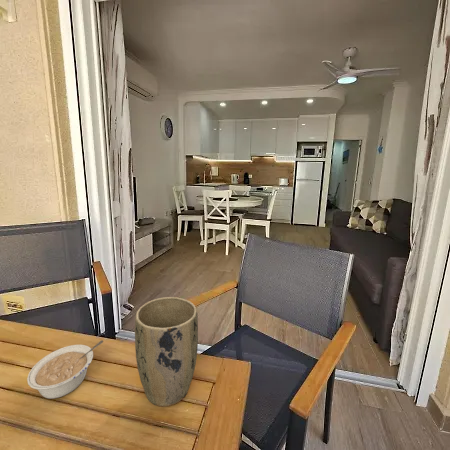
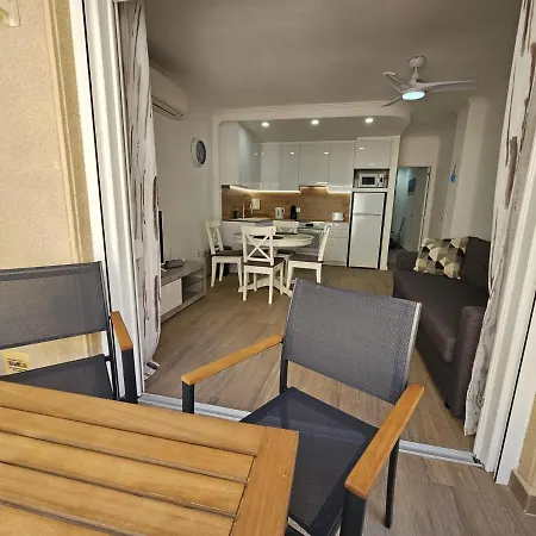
- legume (65, 369)
- plant pot (167, 351)
